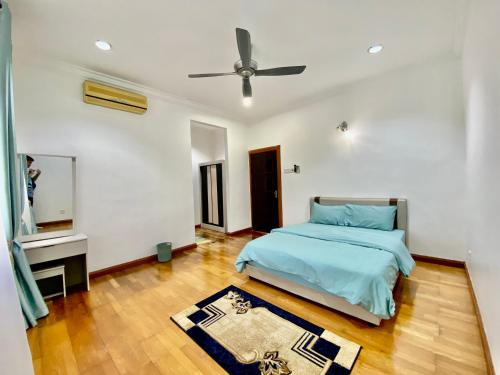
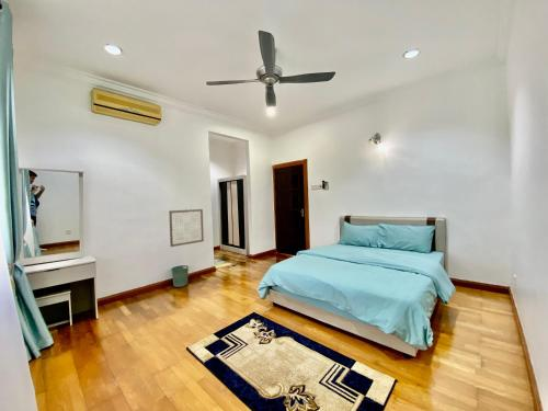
+ wall art (187, 226)
